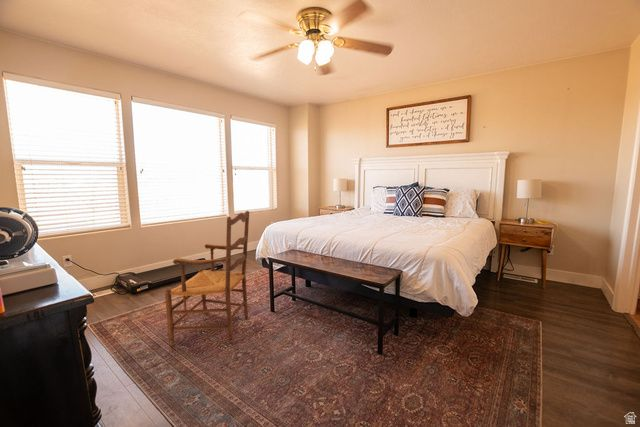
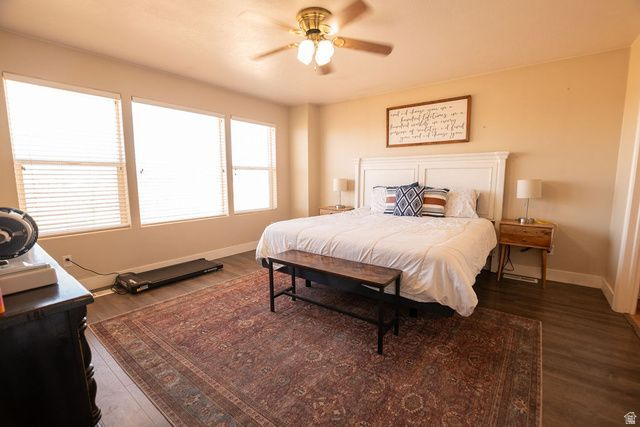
- armchair (213, 271)
